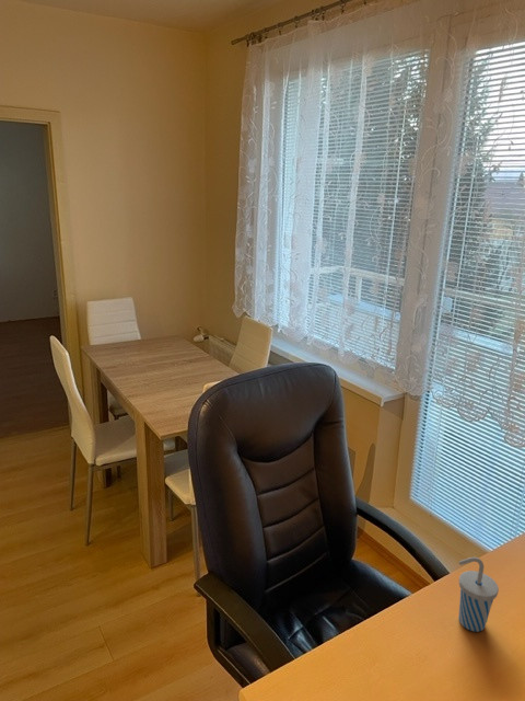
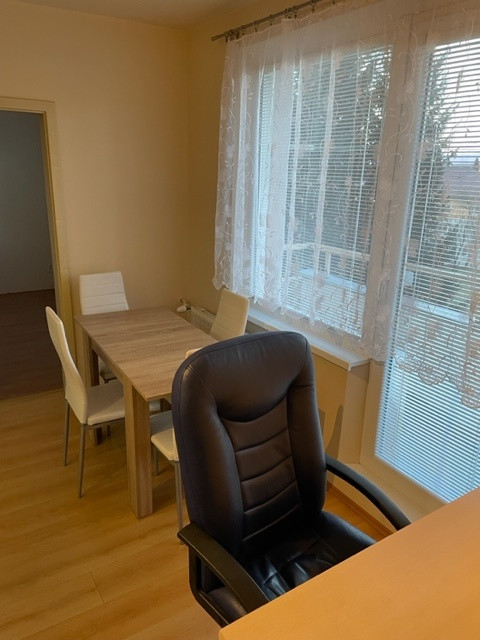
- cup (475, 590)
